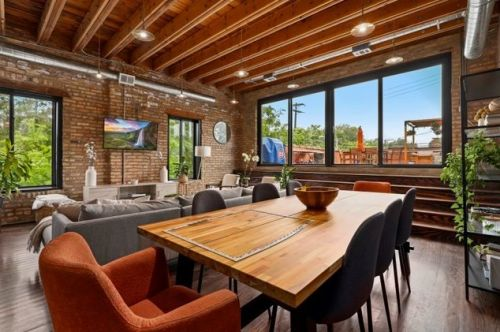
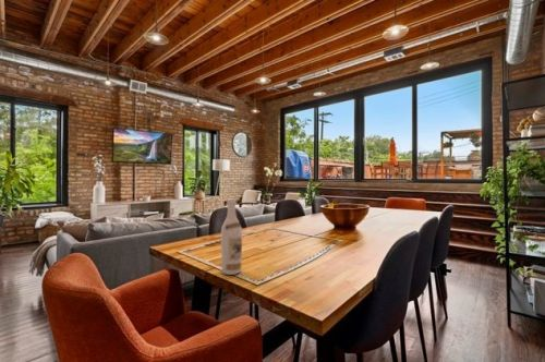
+ wine bottle (231, 236)
